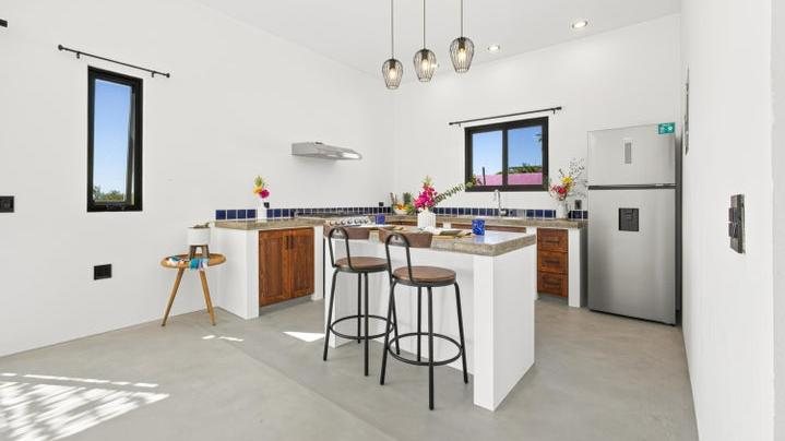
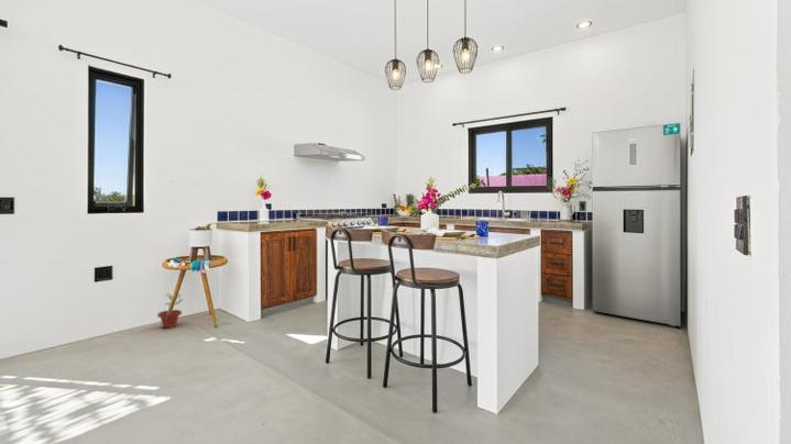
+ potted plant (172, 310)
